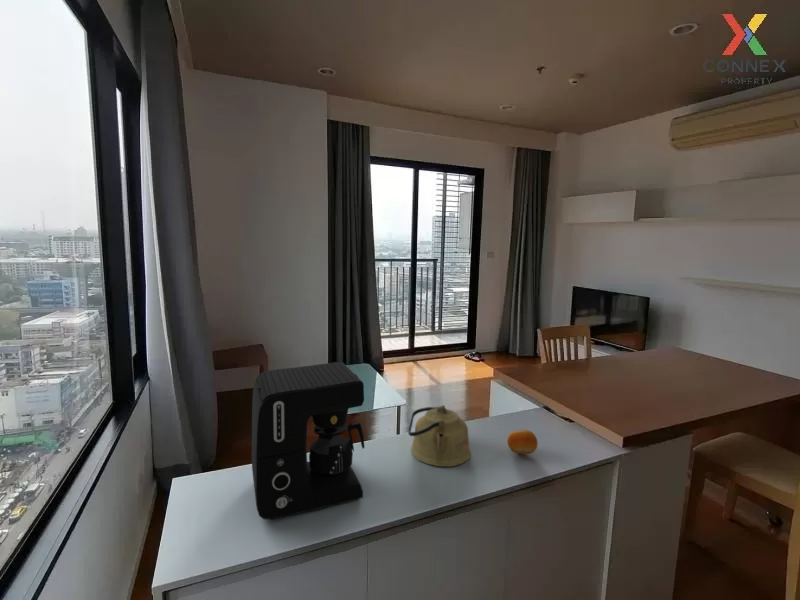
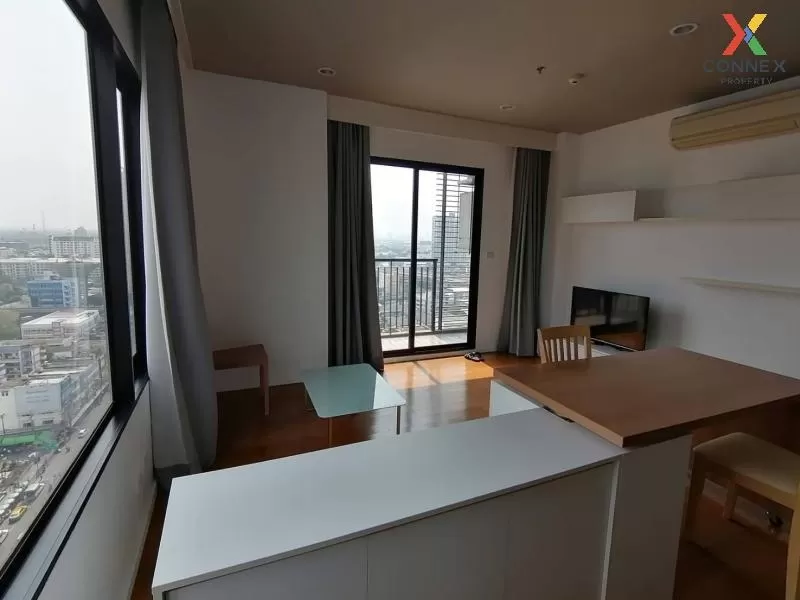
- fruit (522, 442)
- coffee maker (314, 432)
- kettle (440, 431)
